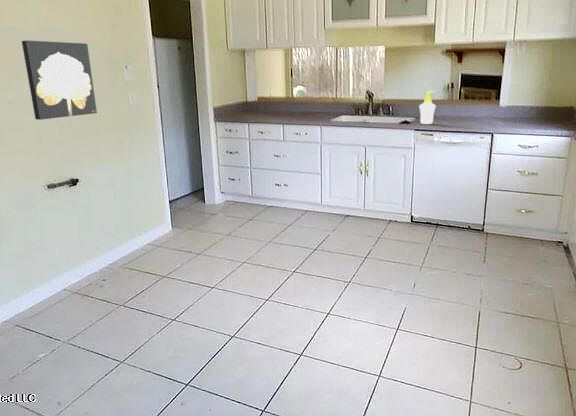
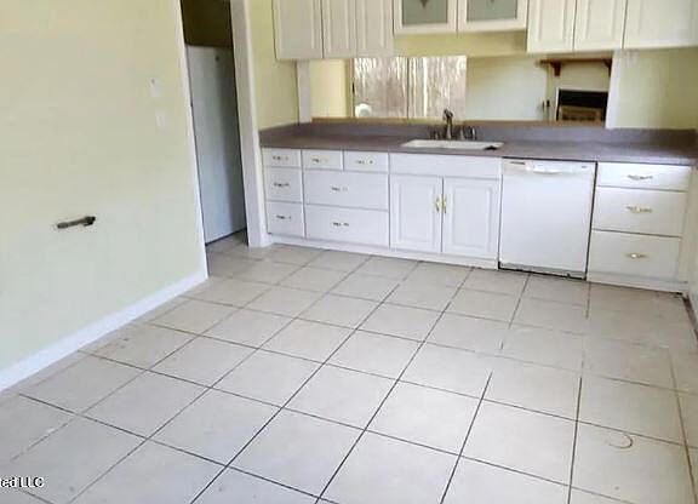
- wall art (62, 80)
- soap bottle (427, 107)
